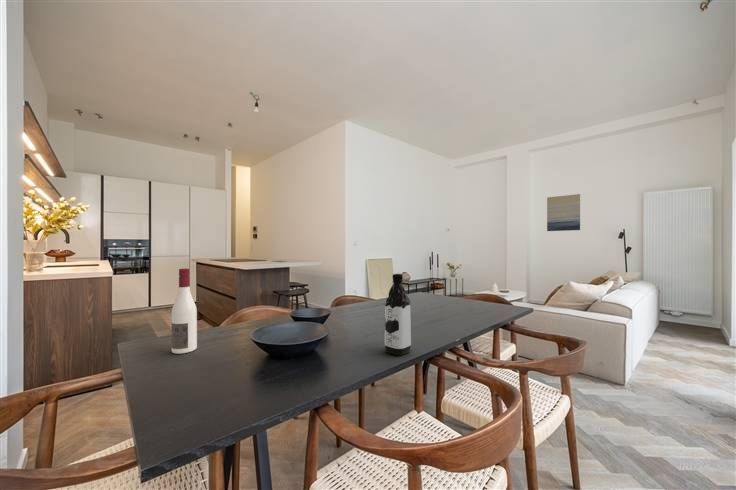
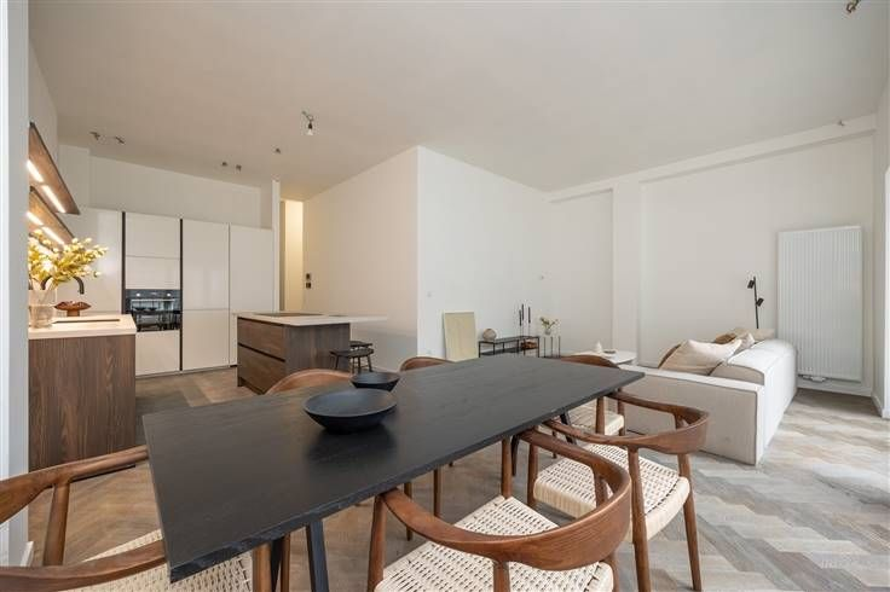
- water bottle (397, 312)
- wall art (563, 213)
- alcohol (184, 309)
